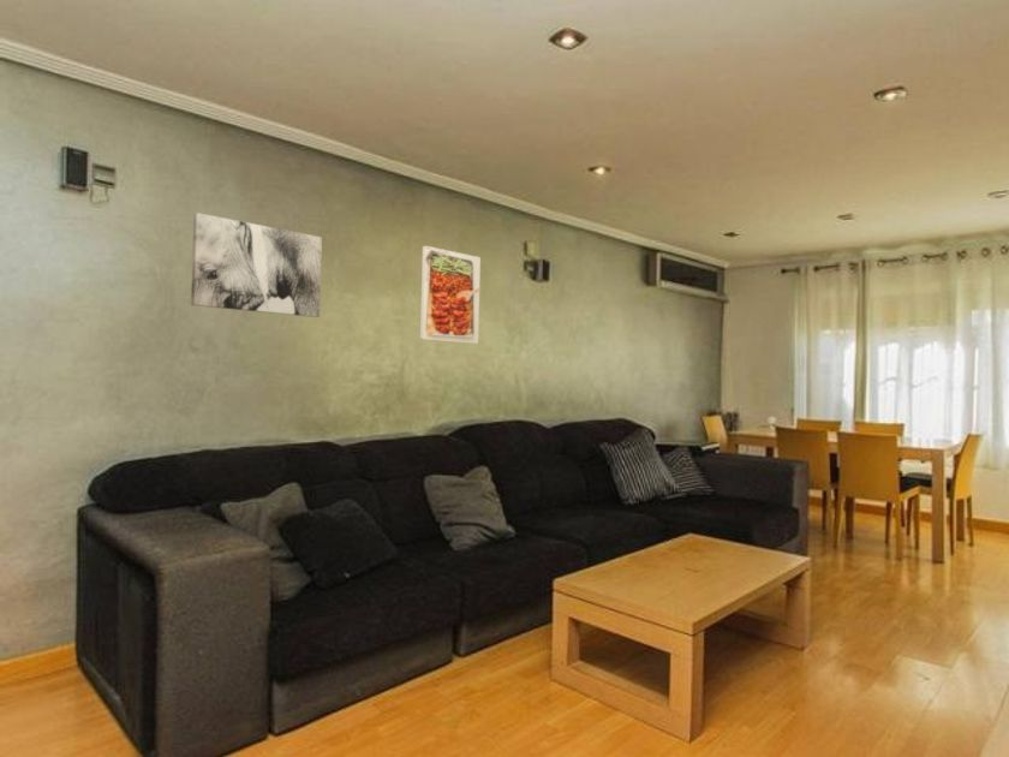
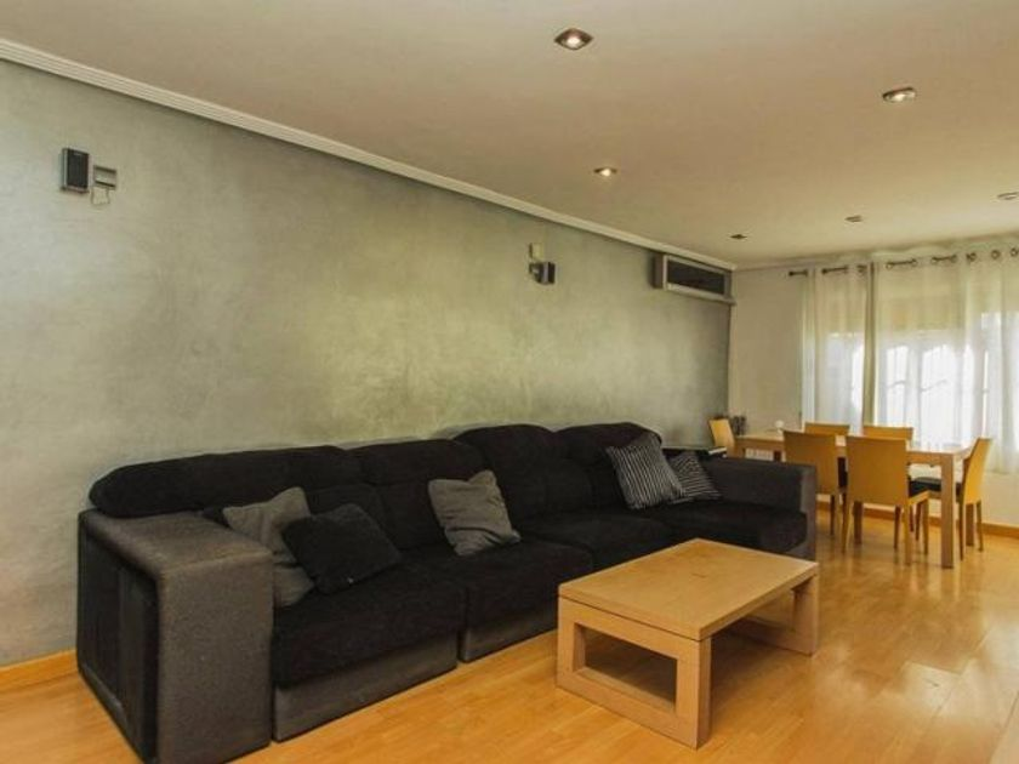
- wall art (261, 268)
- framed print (450, 297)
